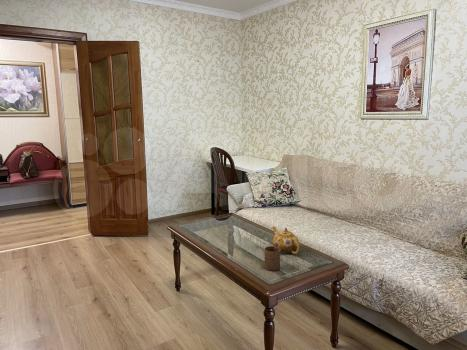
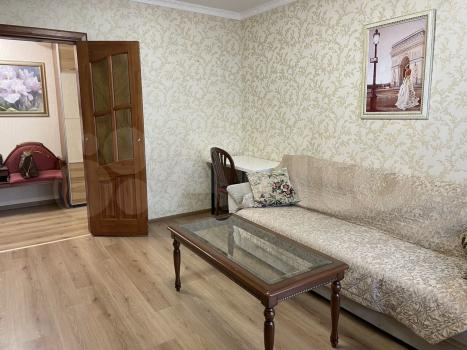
- teapot (285, 239)
- cup (272, 258)
